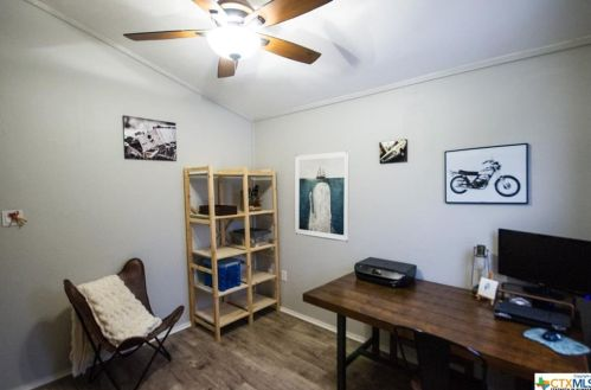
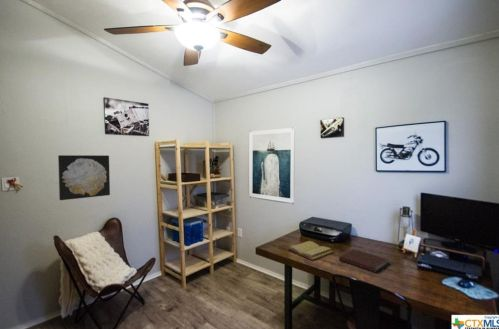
+ notebook (363, 259)
+ diary (310, 249)
+ wall art (85, 176)
